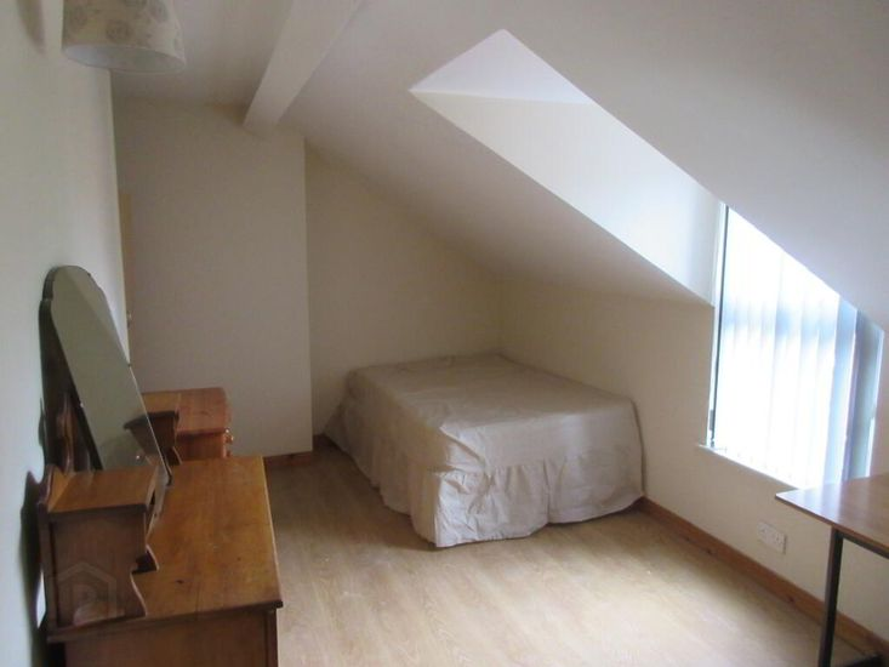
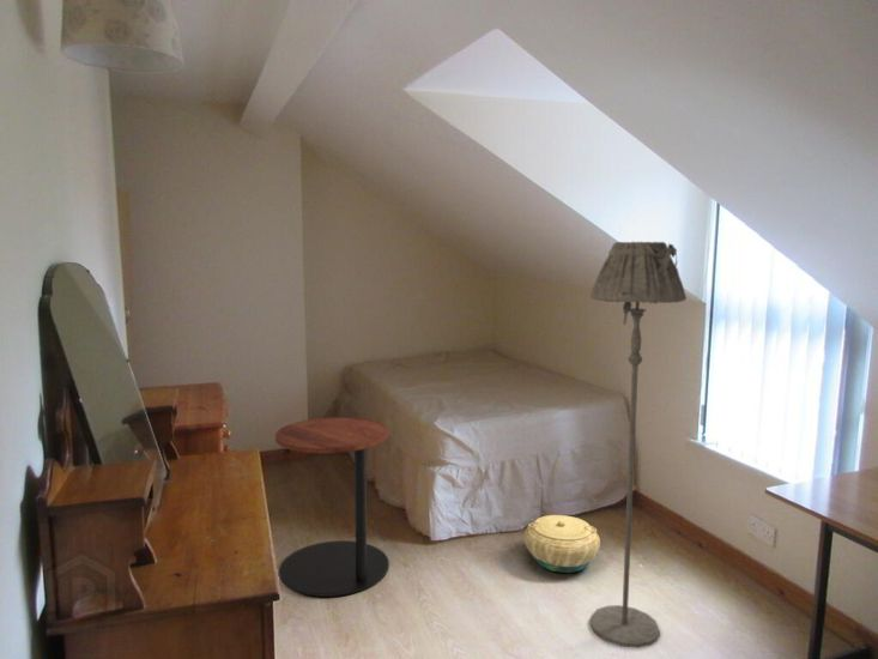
+ floor lamp (631, 441)
+ side table (355, 500)
+ basket (561, 542)
